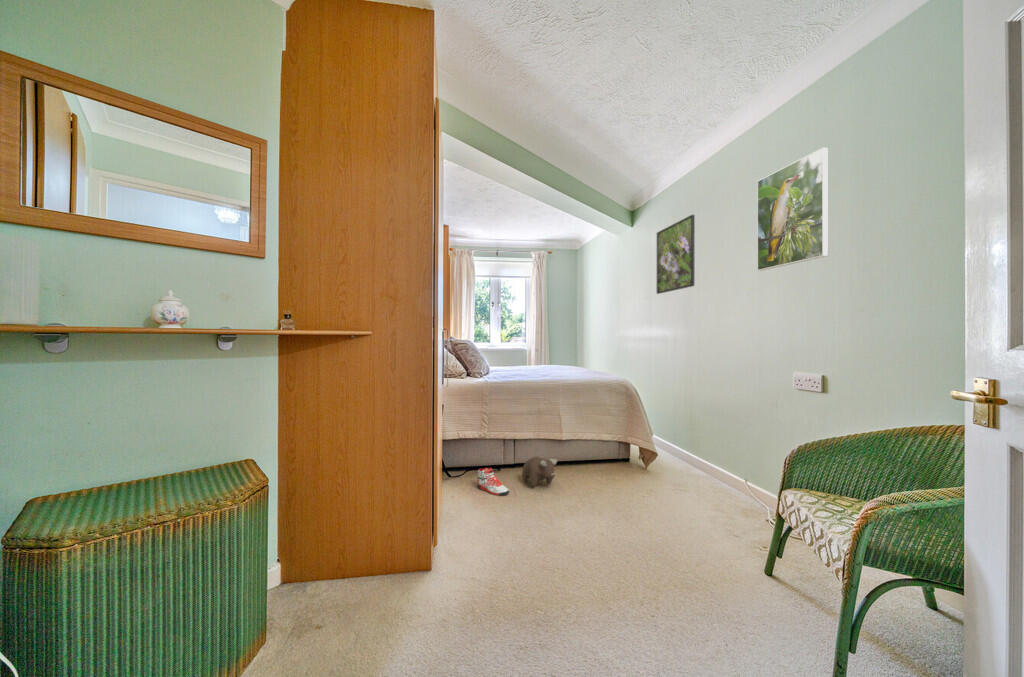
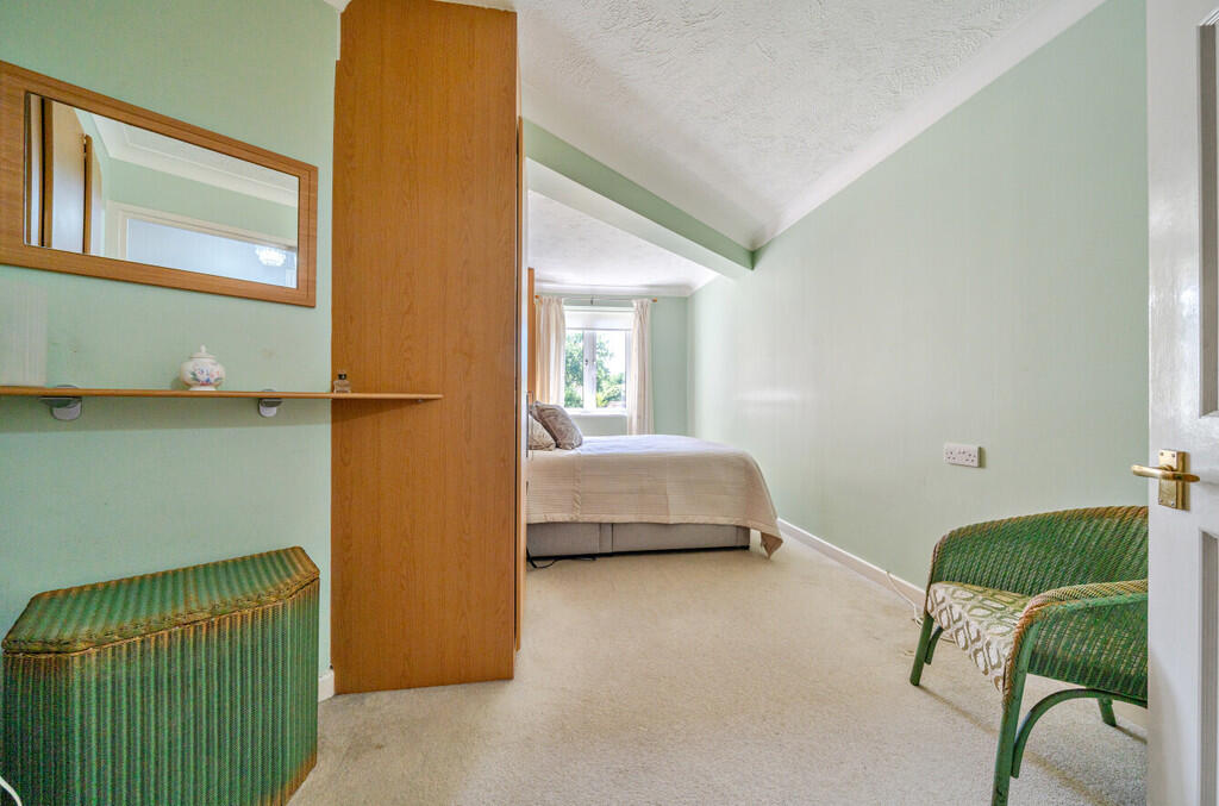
- plush toy (539, 470)
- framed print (674, 257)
- sneaker (492, 480)
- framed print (789, 215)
